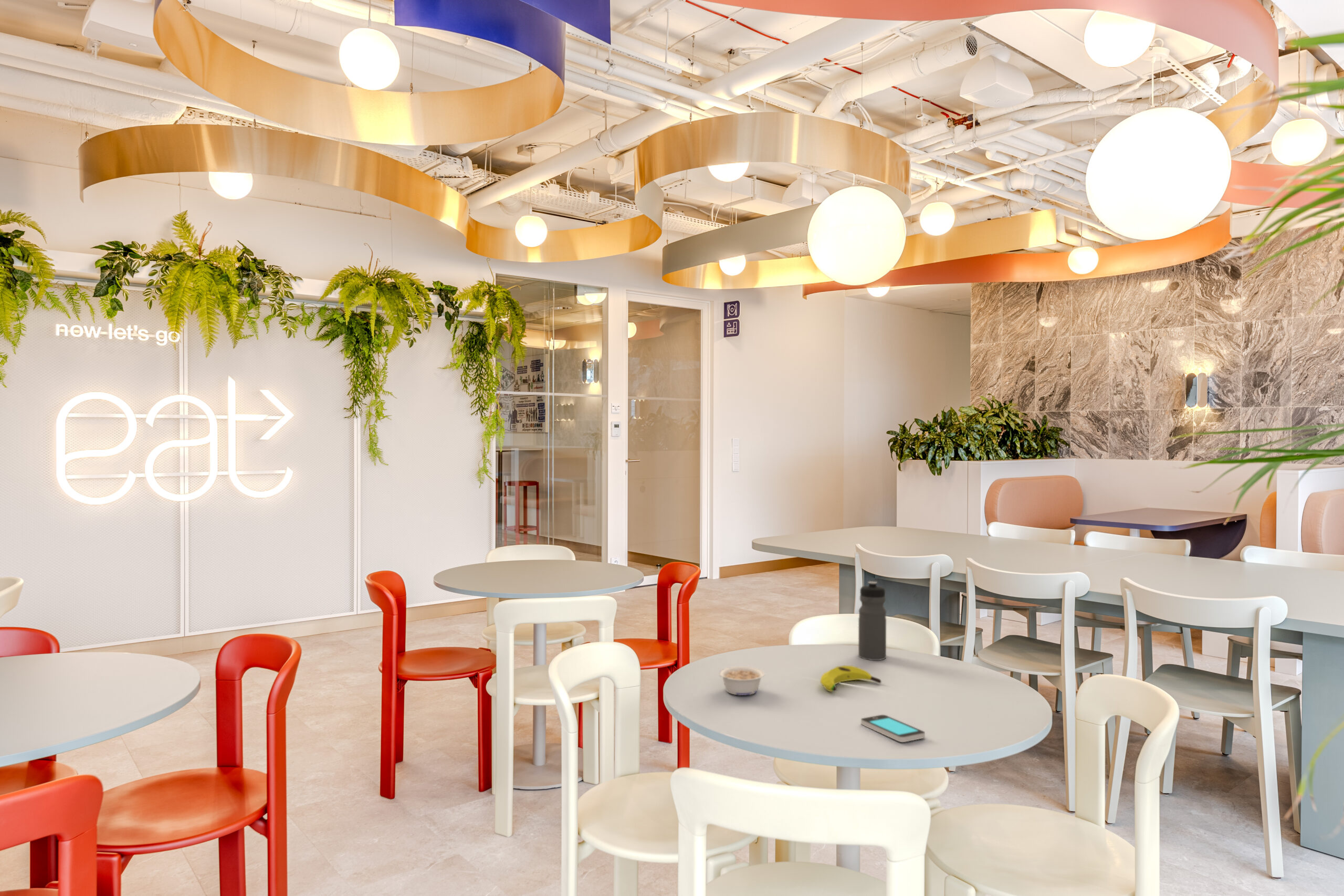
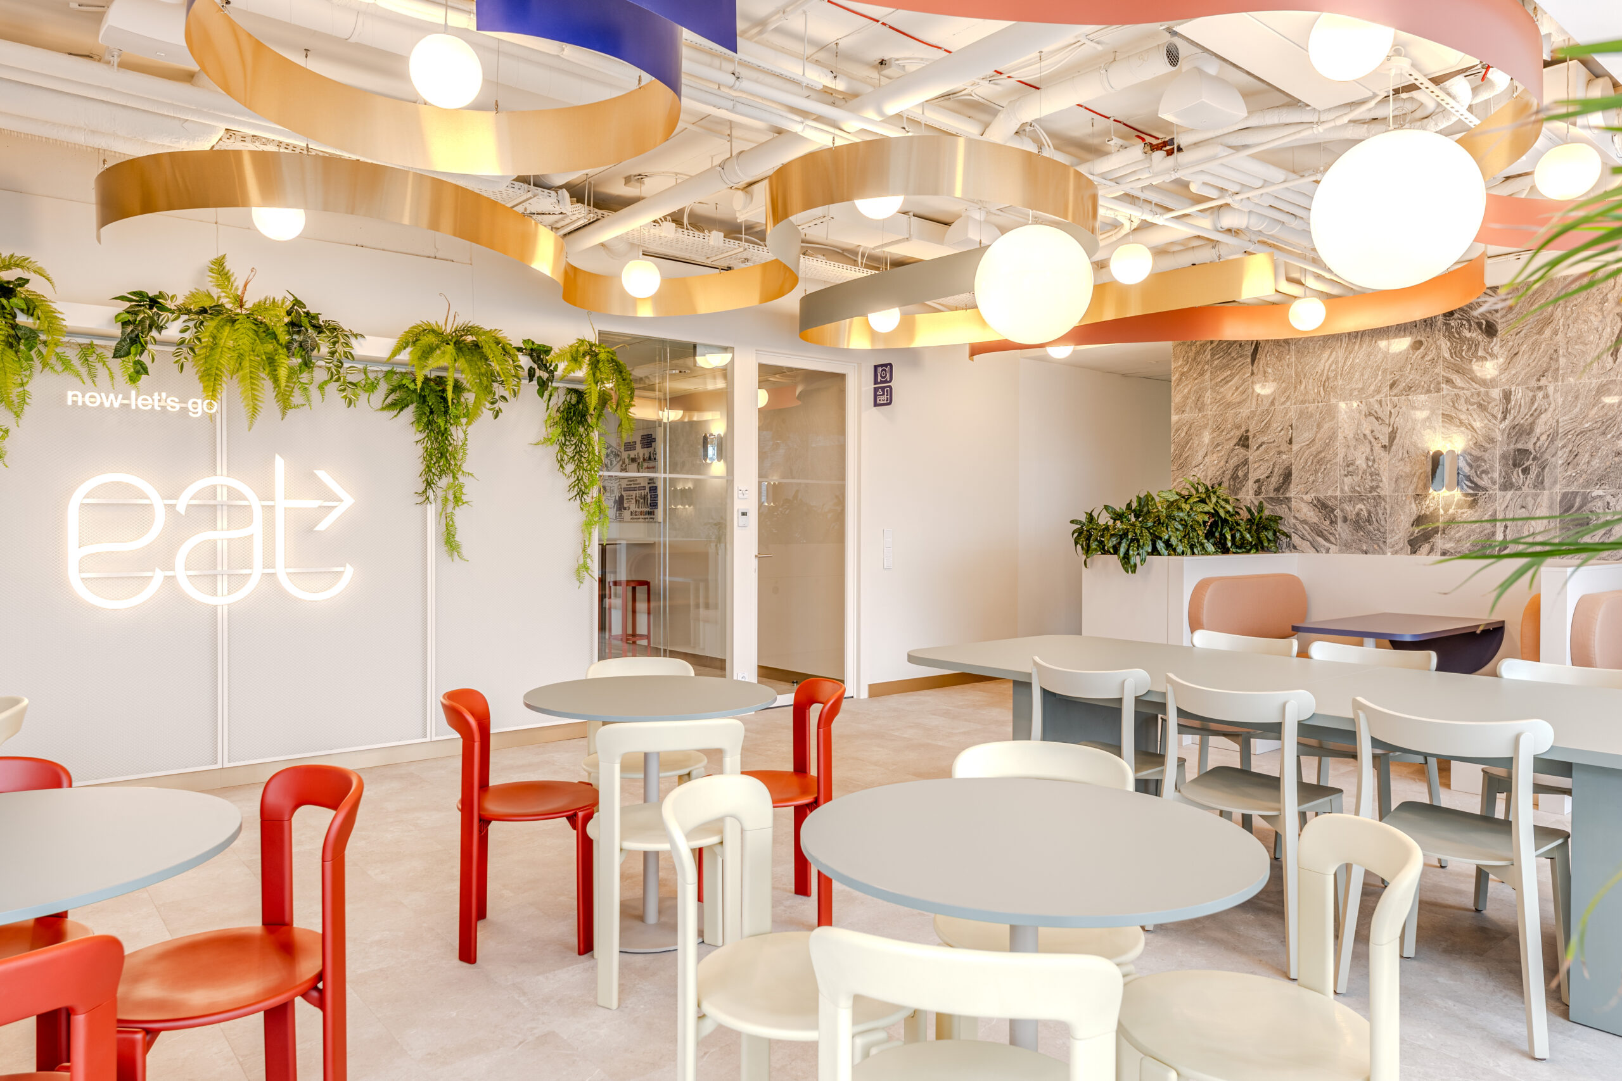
- water bottle (872, 619)
- smartphone (892, 728)
- legume (741, 680)
- banana (849, 679)
